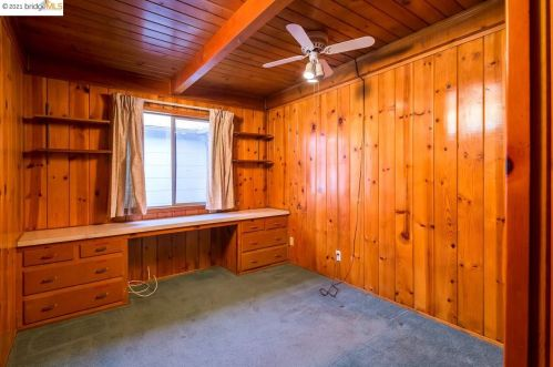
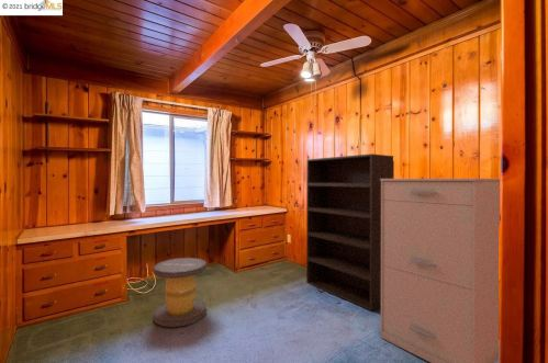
+ stool (180, 288)
+ filing cabinet (441, 260)
+ bookshelf (346, 224)
